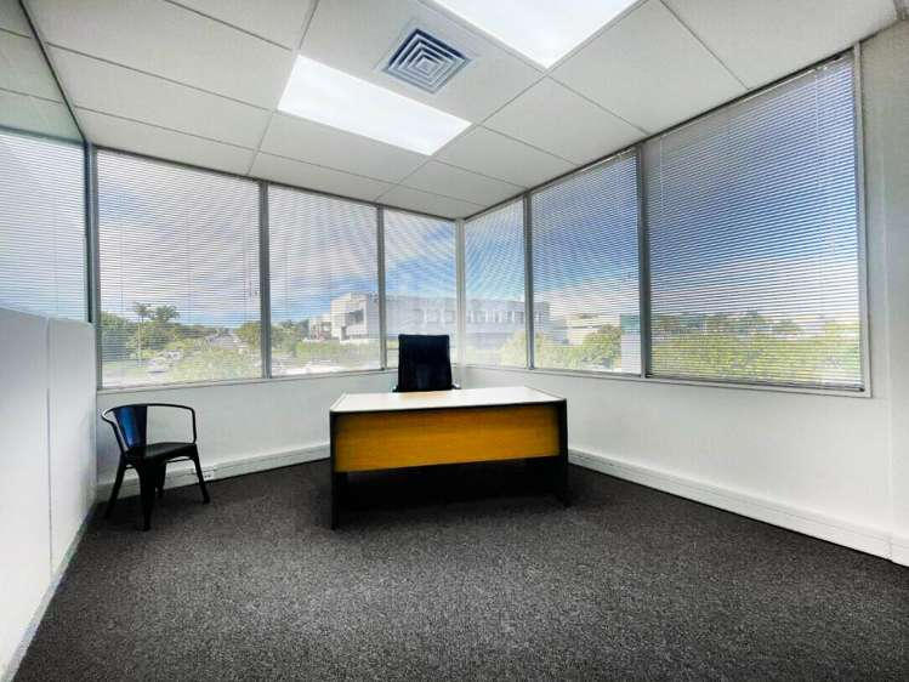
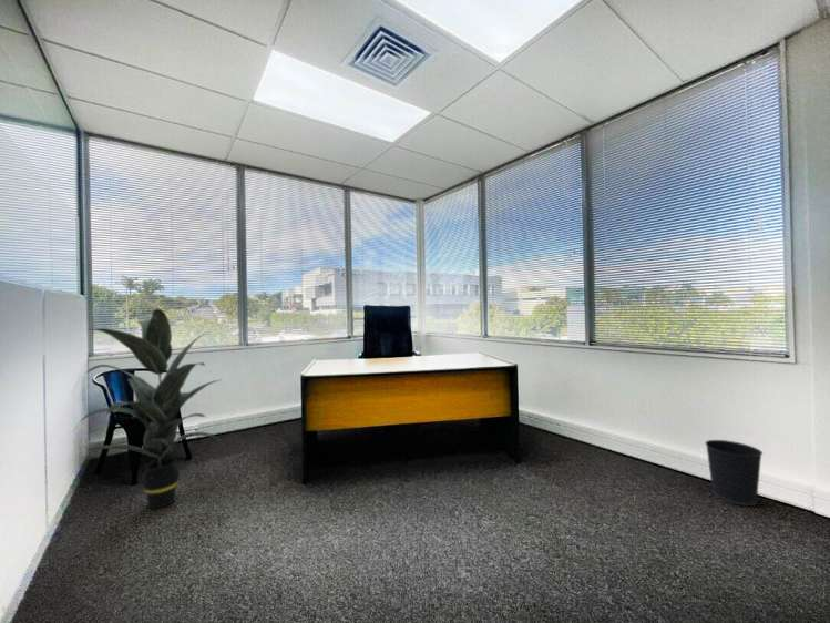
+ indoor plant (154, 407)
+ wastebasket (732, 471)
